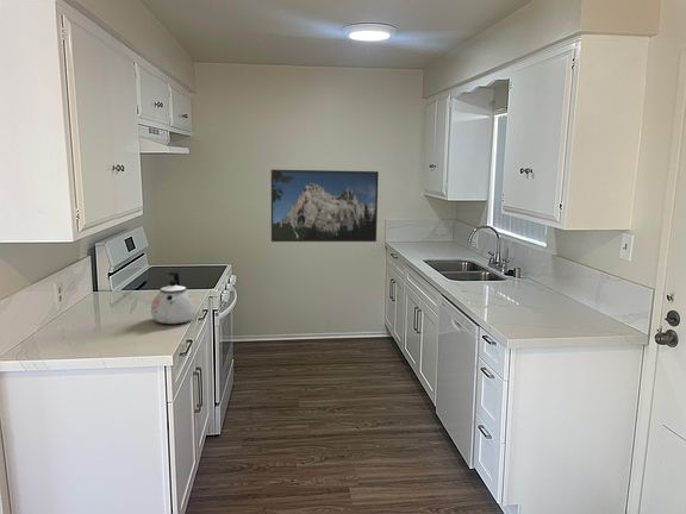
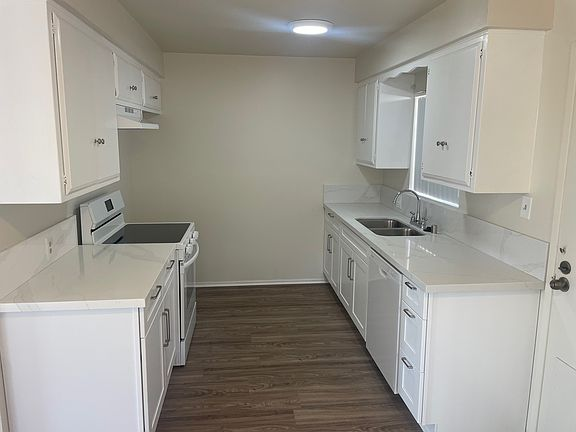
- kettle (173, 296)
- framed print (324, 206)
